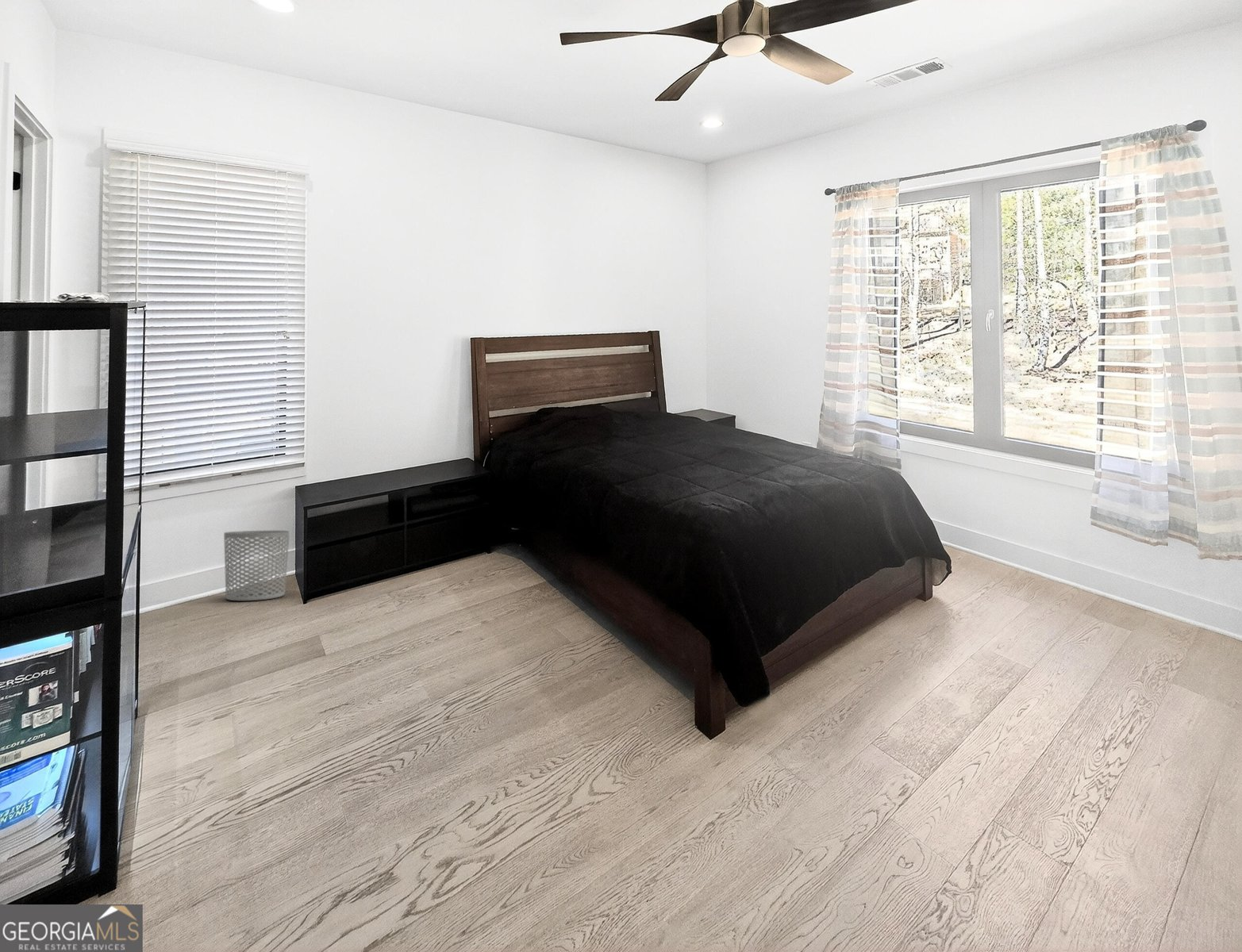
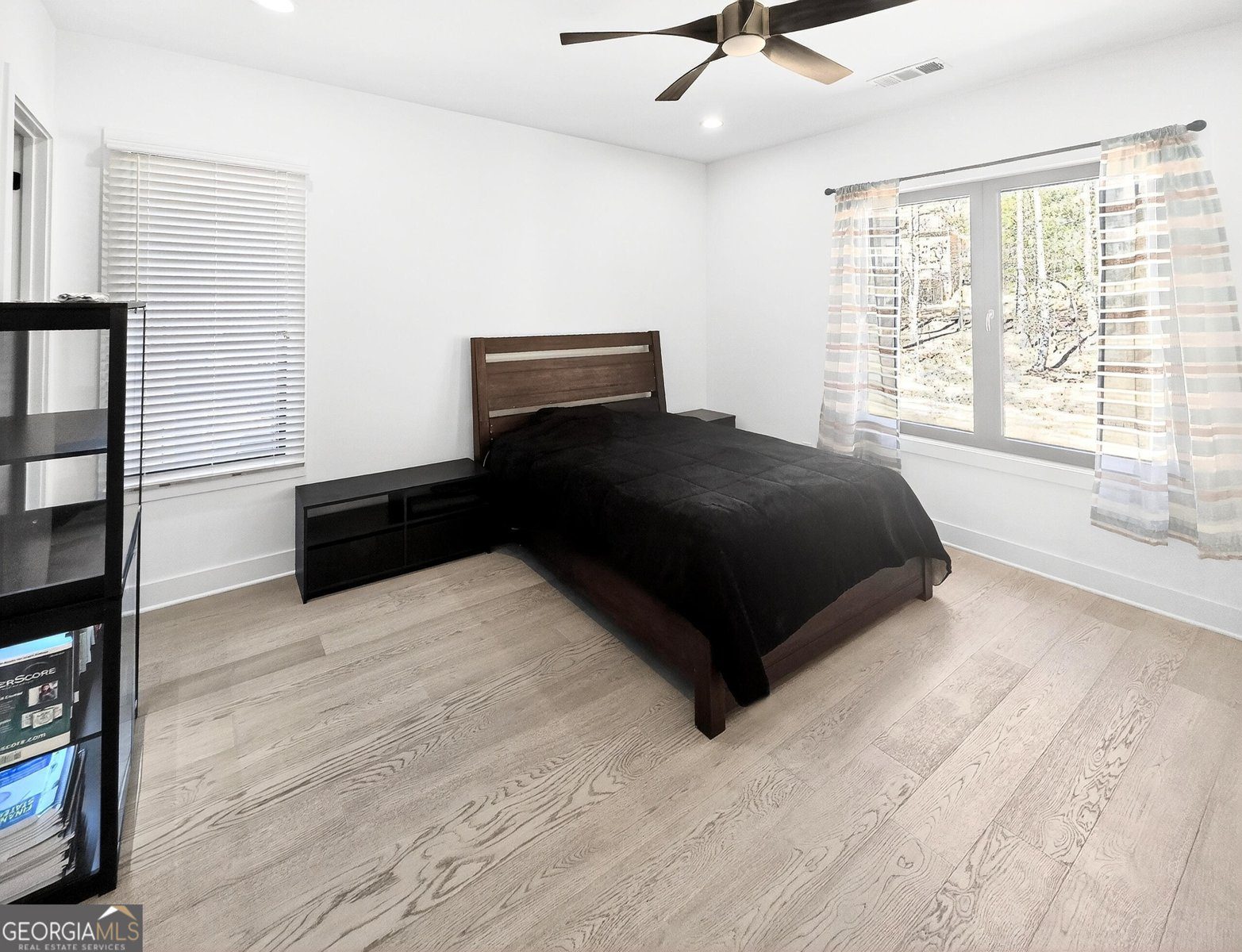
- waste bin (257, 565)
